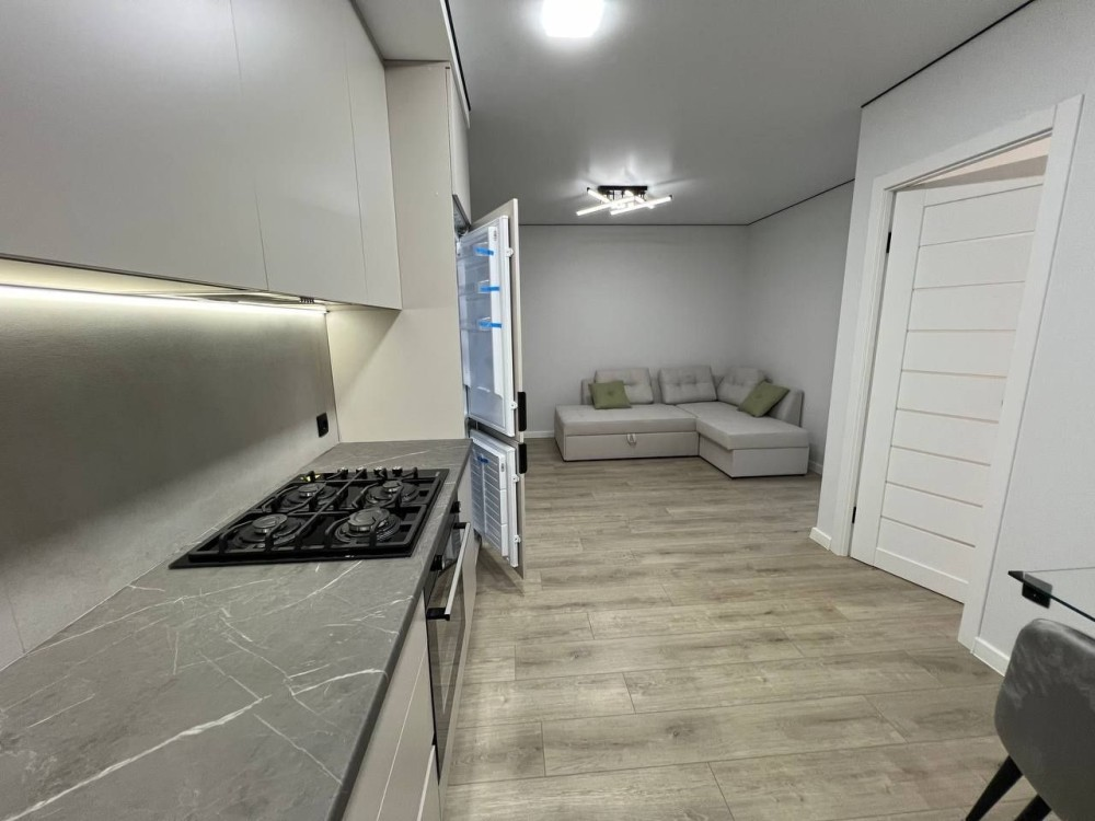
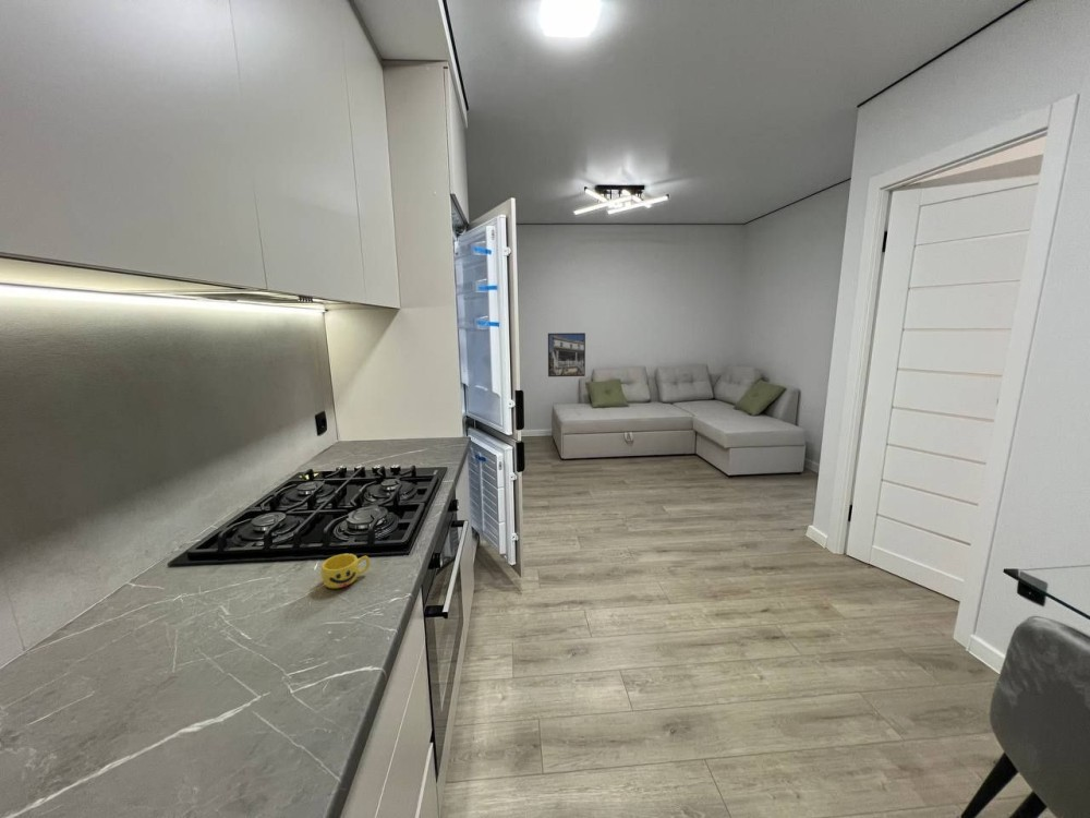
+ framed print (566, 354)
+ cup (346, 569)
